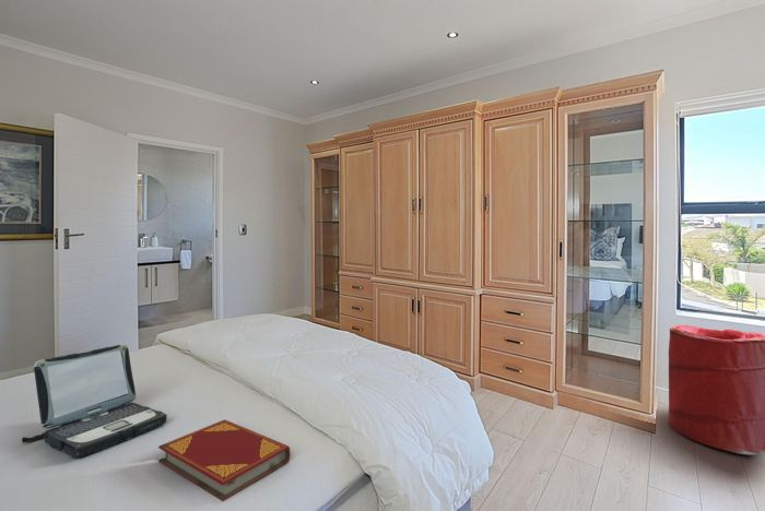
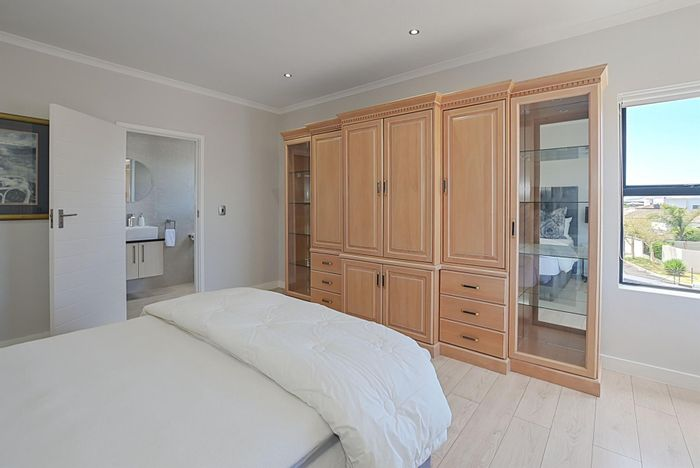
- laundry hamper (718, 380)
- hardback book (224, 453)
- laptop (101, 393)
